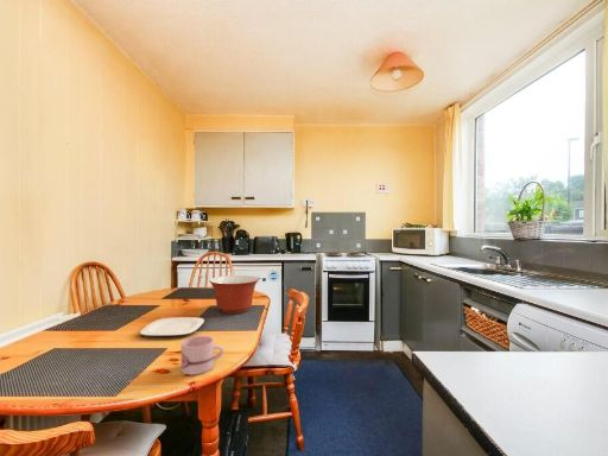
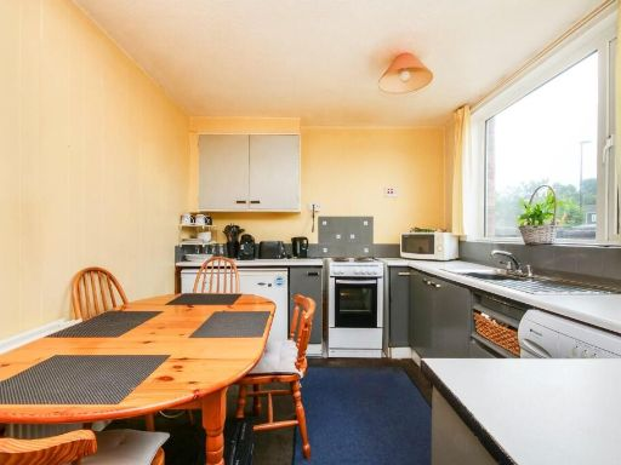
- mug (202, 353)
- plate (173, 327)
- mixing bowl (234, 294)
